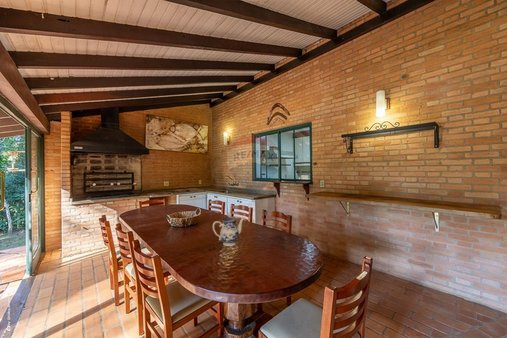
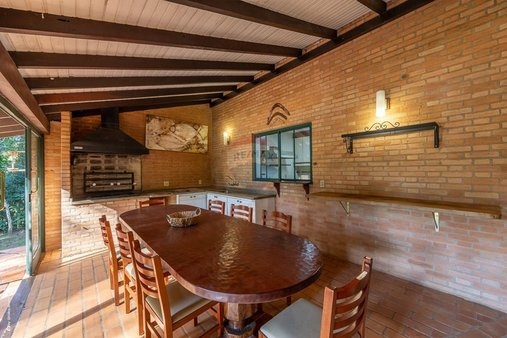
- teapot (229, 228)
